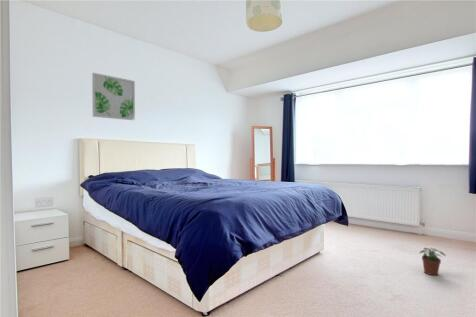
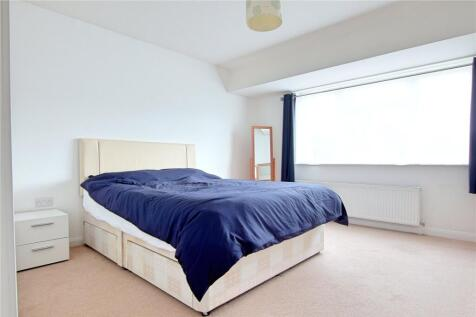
- wall art (114, 97)
- potted plant (431, 261)
